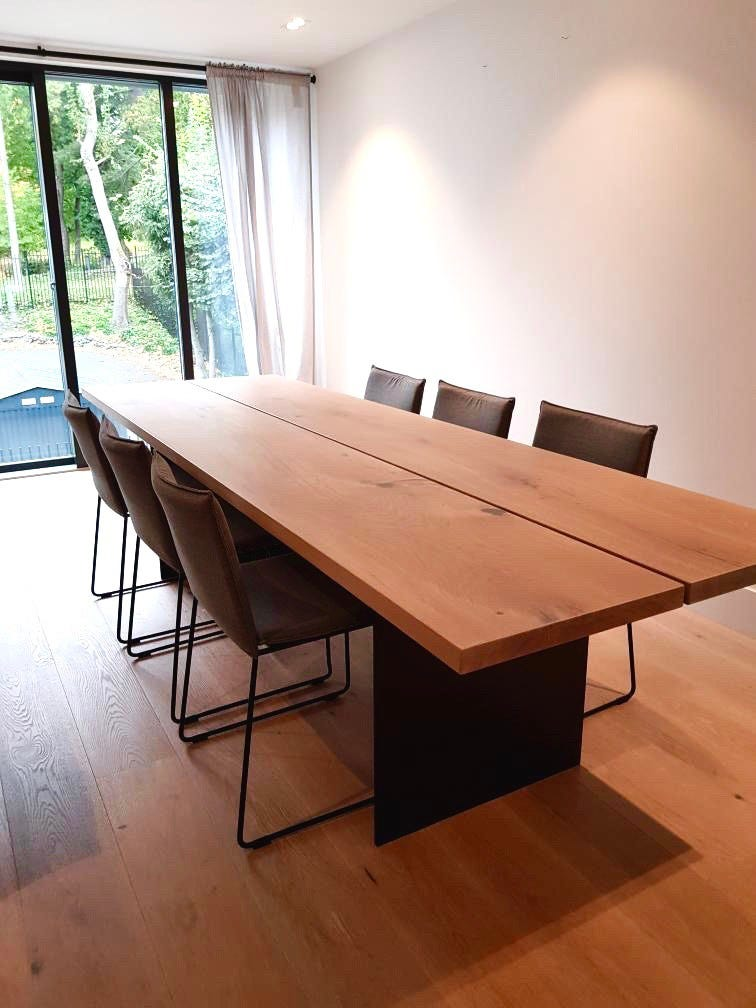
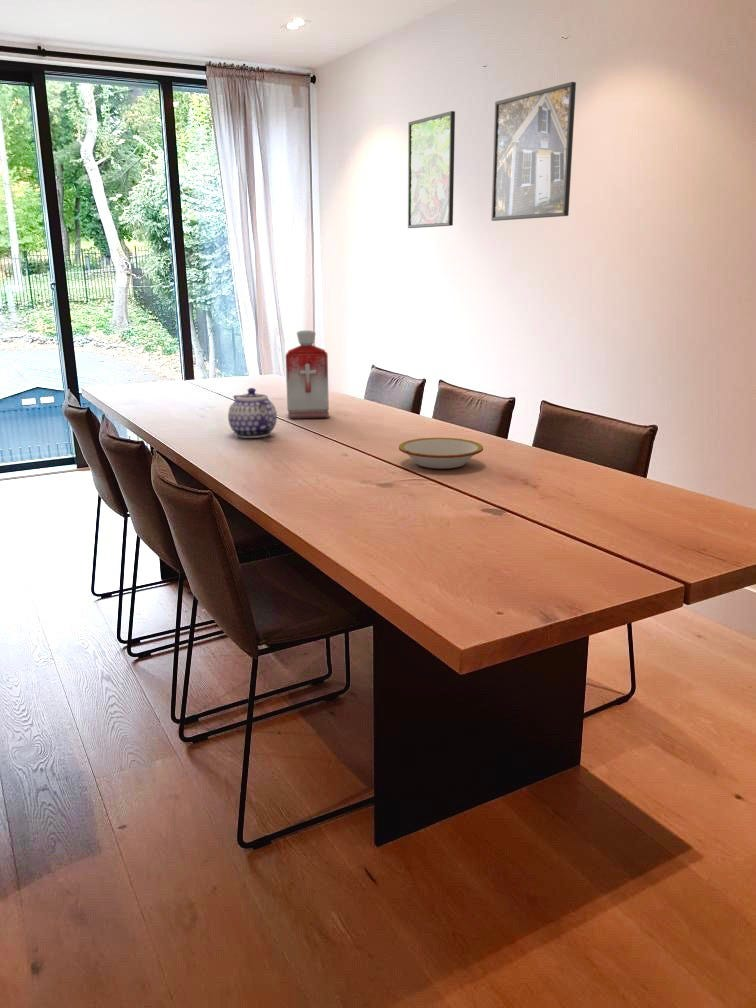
+ bottle (307, 374)
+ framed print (430, 172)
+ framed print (530, 156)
+ bowl (440, 454)
+ teapot (252, 411)
